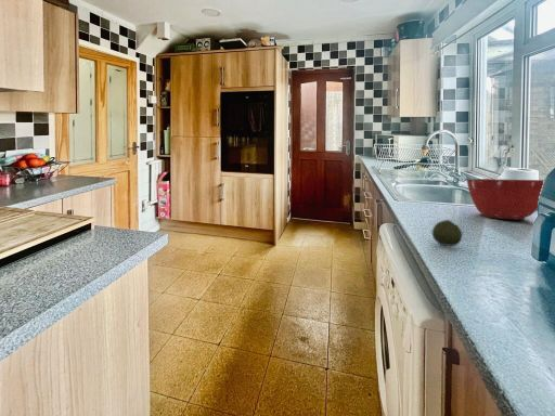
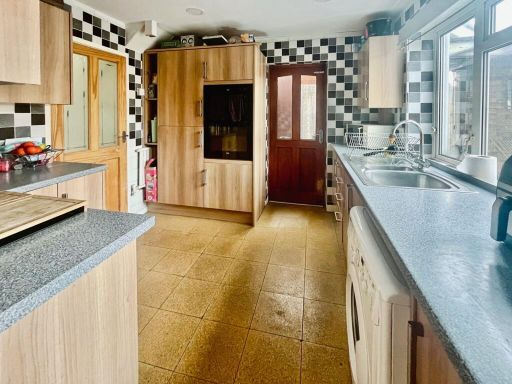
- fruit (447, 232)
- mixing bowl (505, 198)
